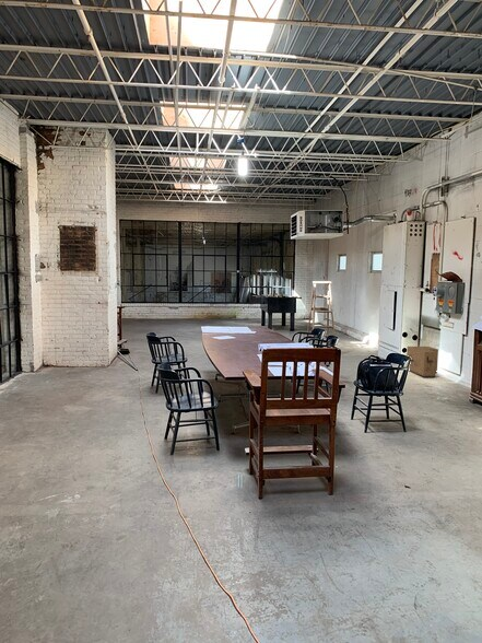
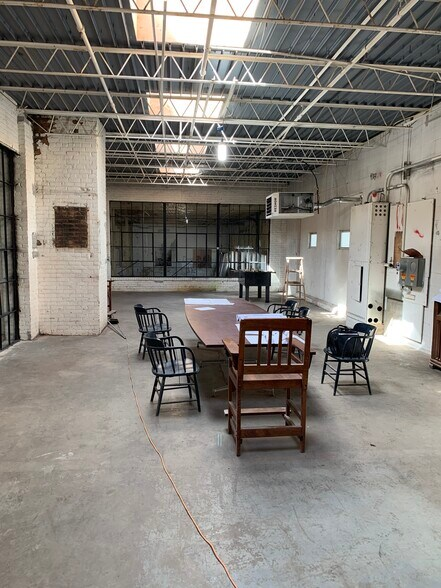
- cardboard box (425, 361)
